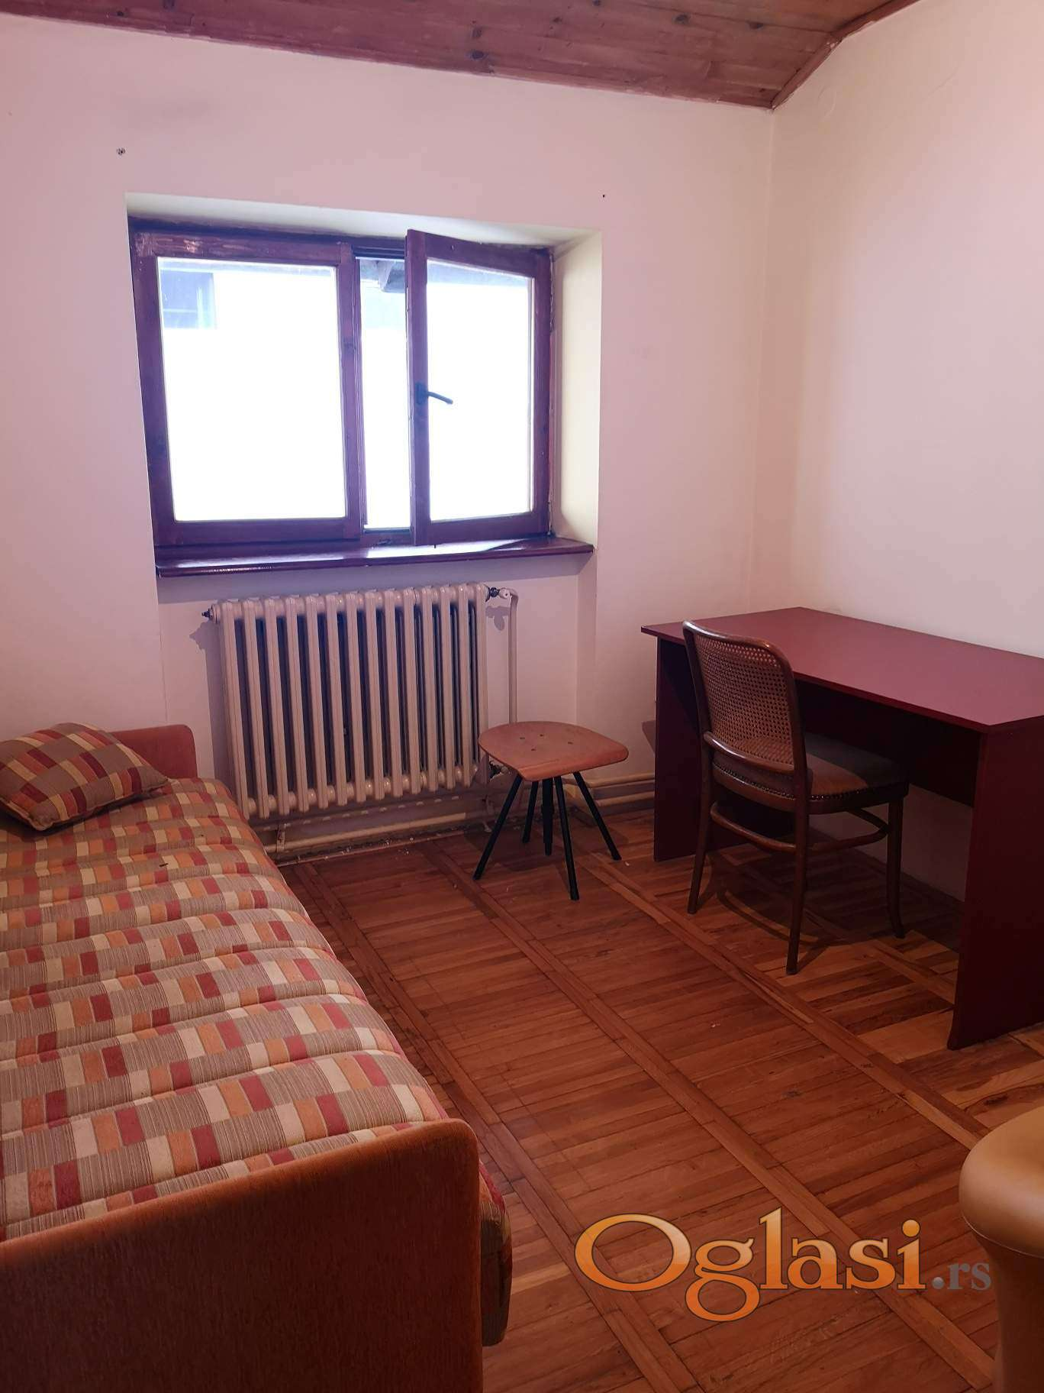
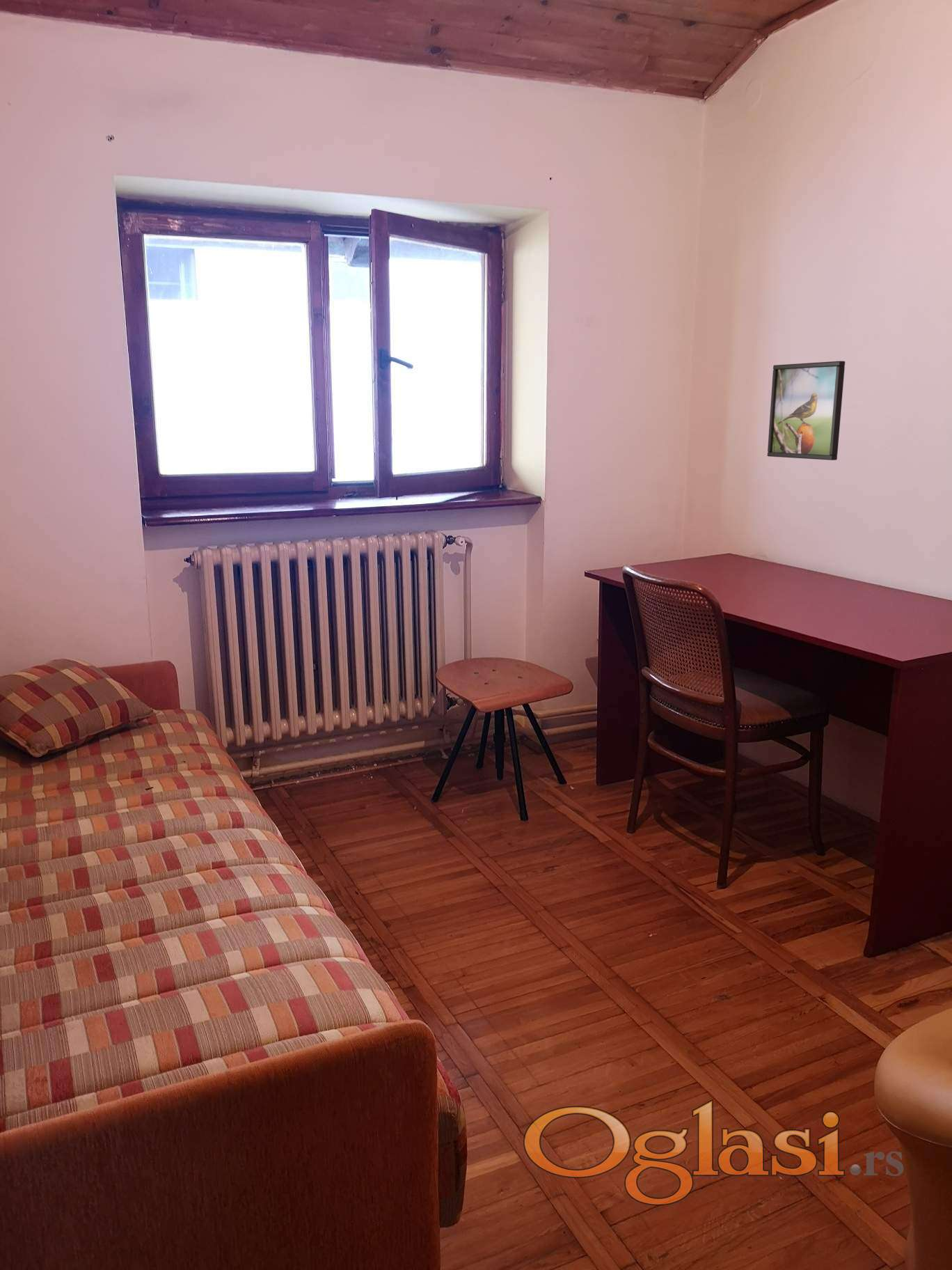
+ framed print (804, 411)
